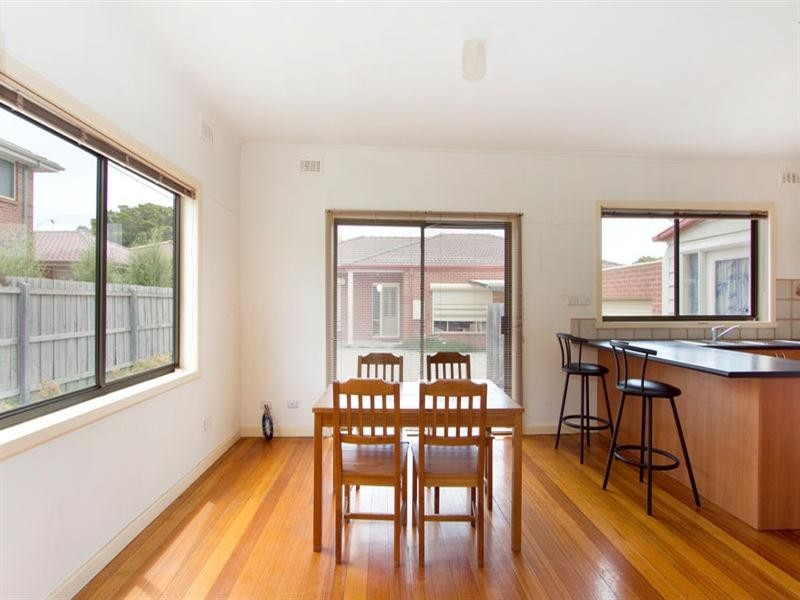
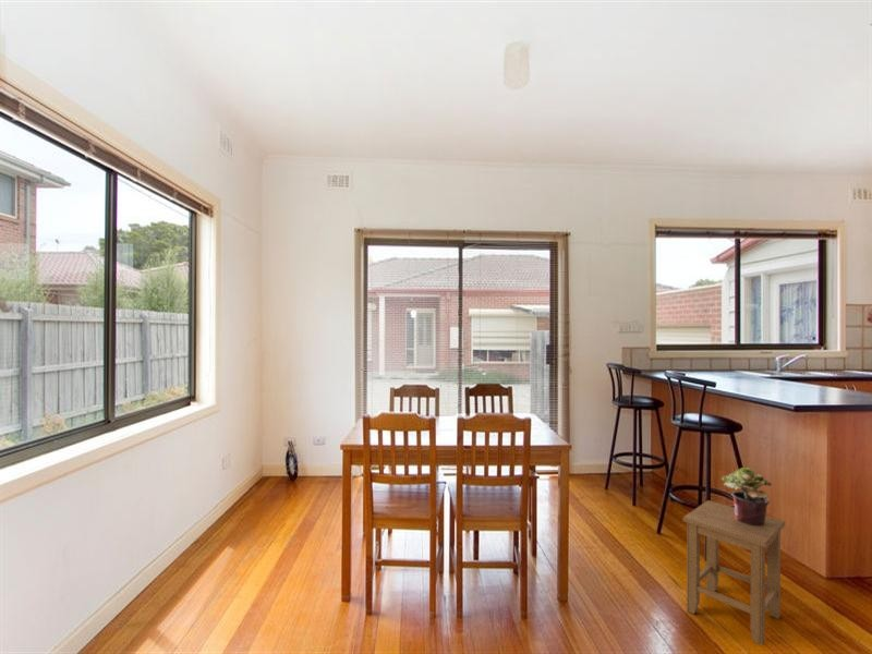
+ stool (732, 570)
+ potted plant (744, 493)
